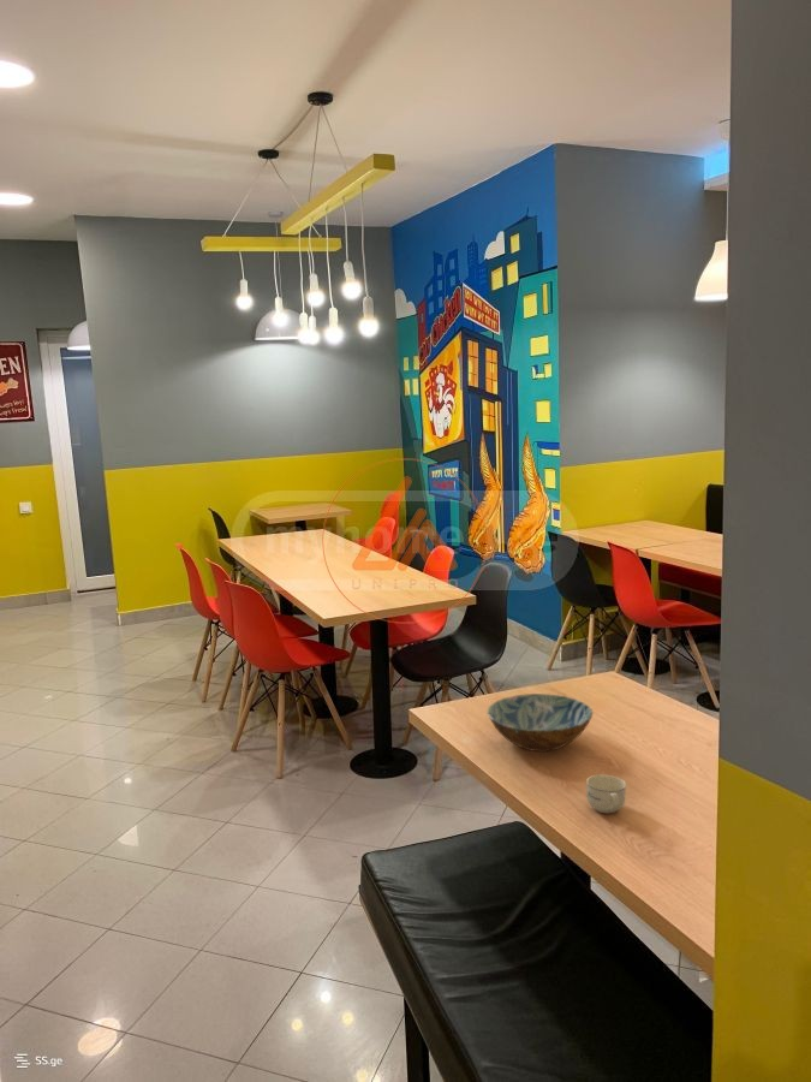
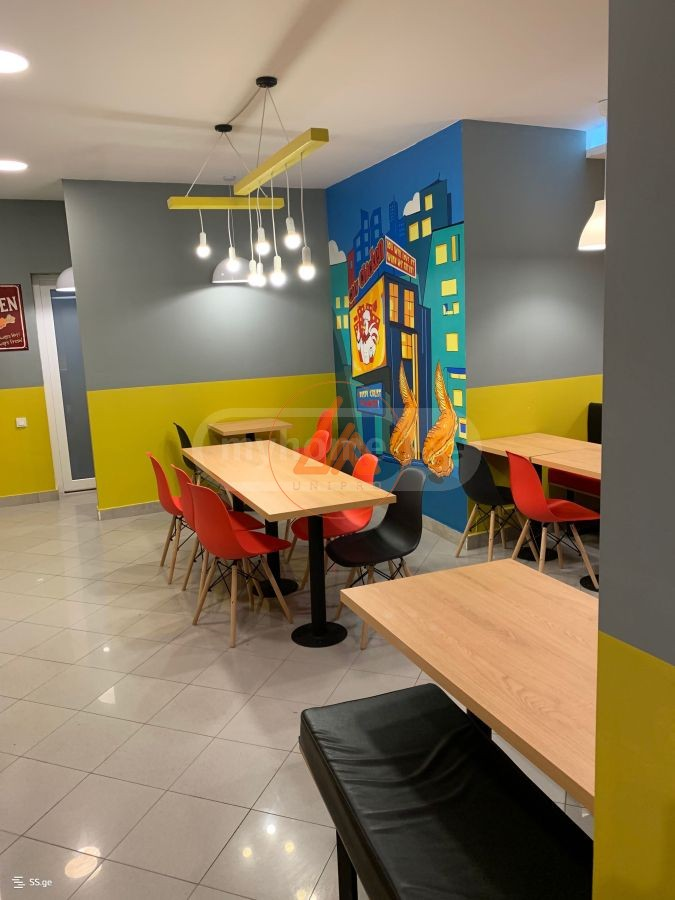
- cup (607, 797)
- bowl (539, 726)
